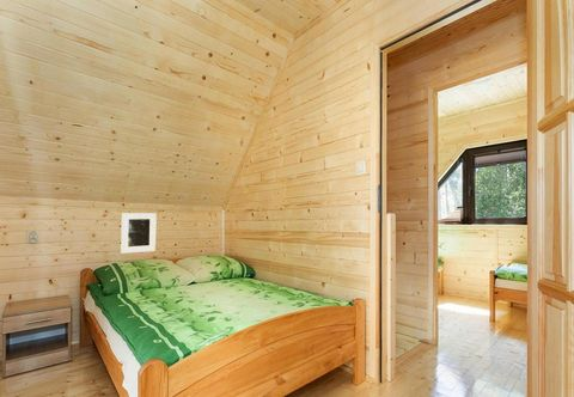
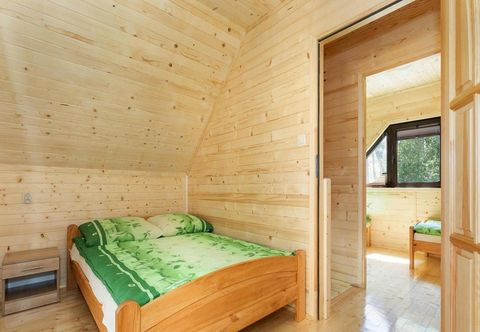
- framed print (139, 232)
